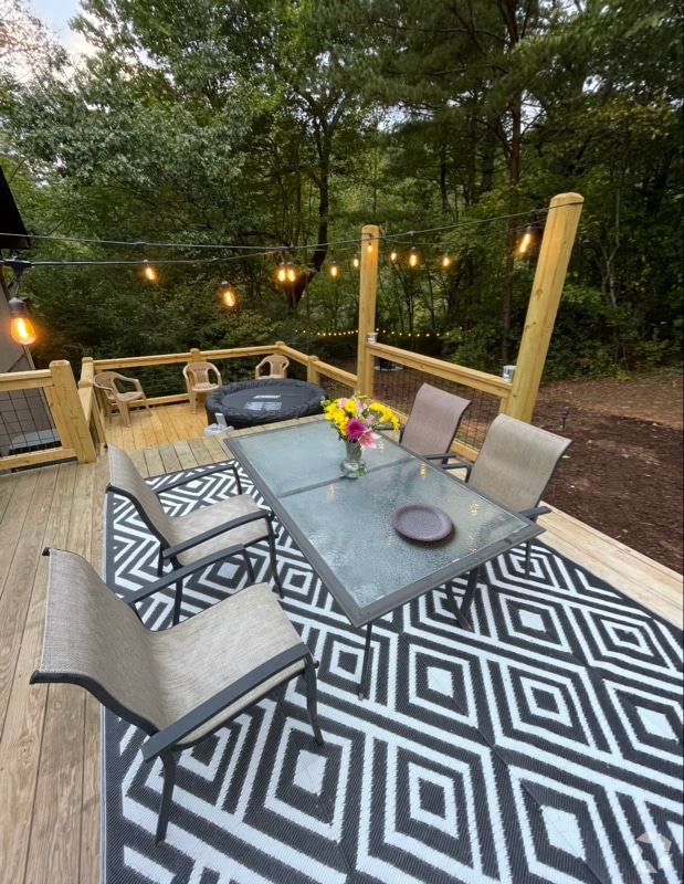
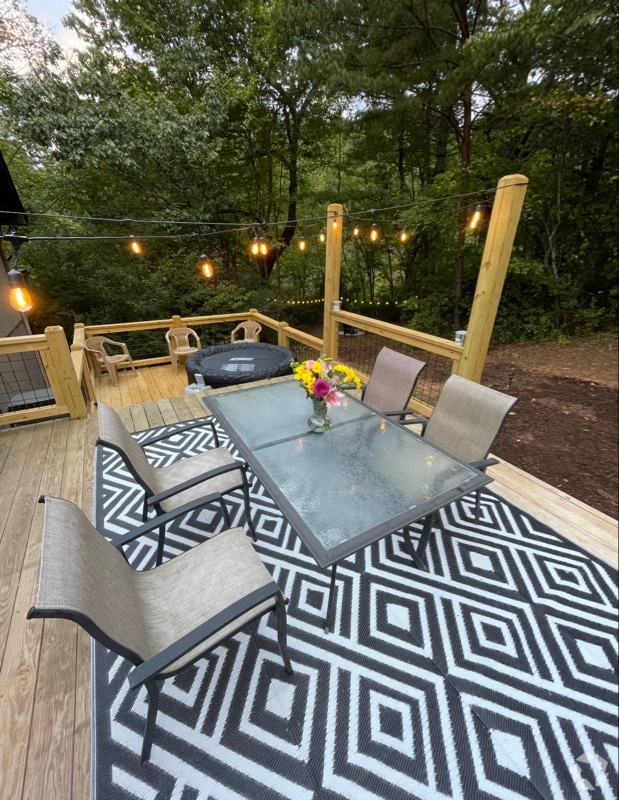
- plate (420, 522)
